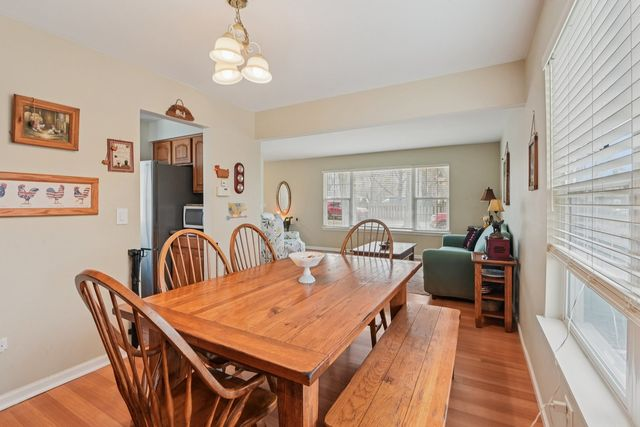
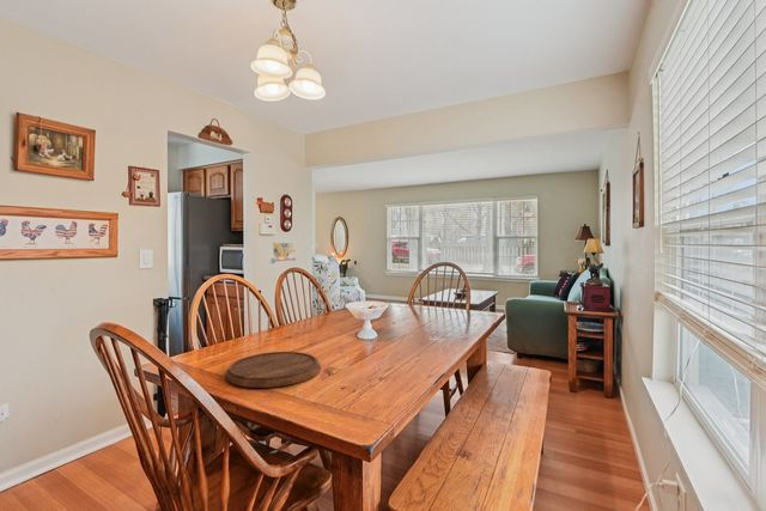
+ cutting board (274, 366)
